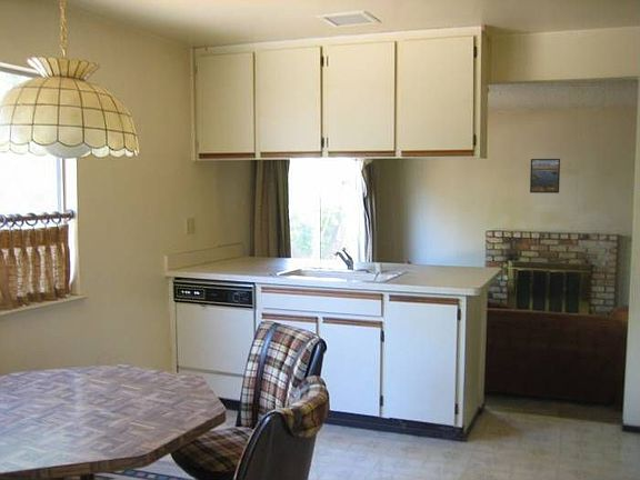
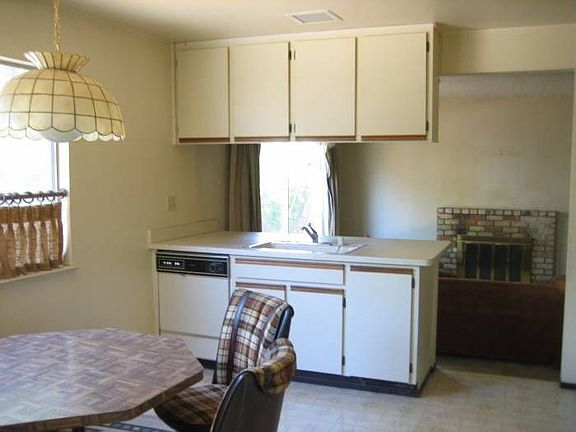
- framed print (544, 176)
